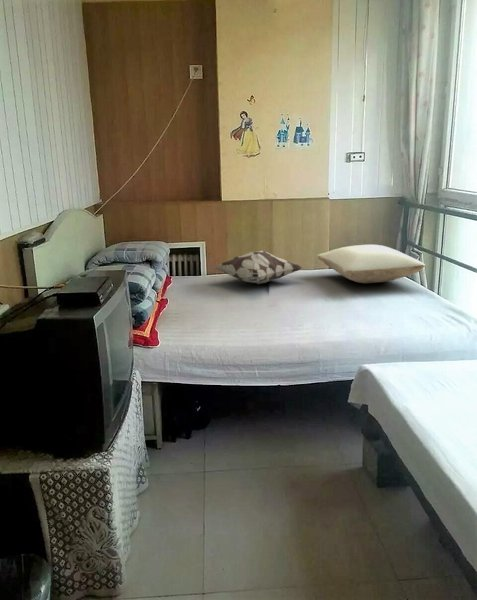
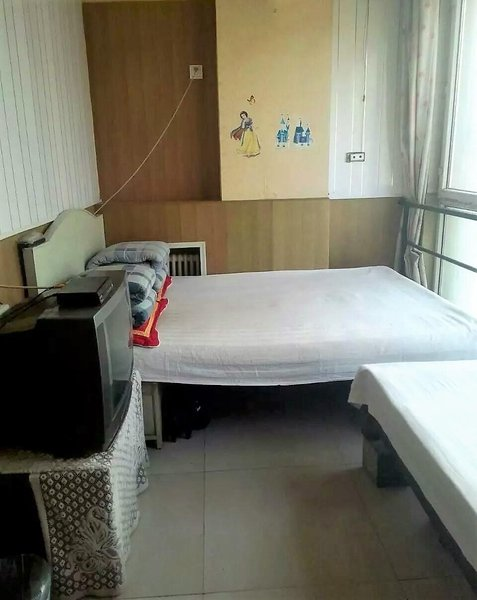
- decorative pillow (257, 267)
- pillow (368, 264)
